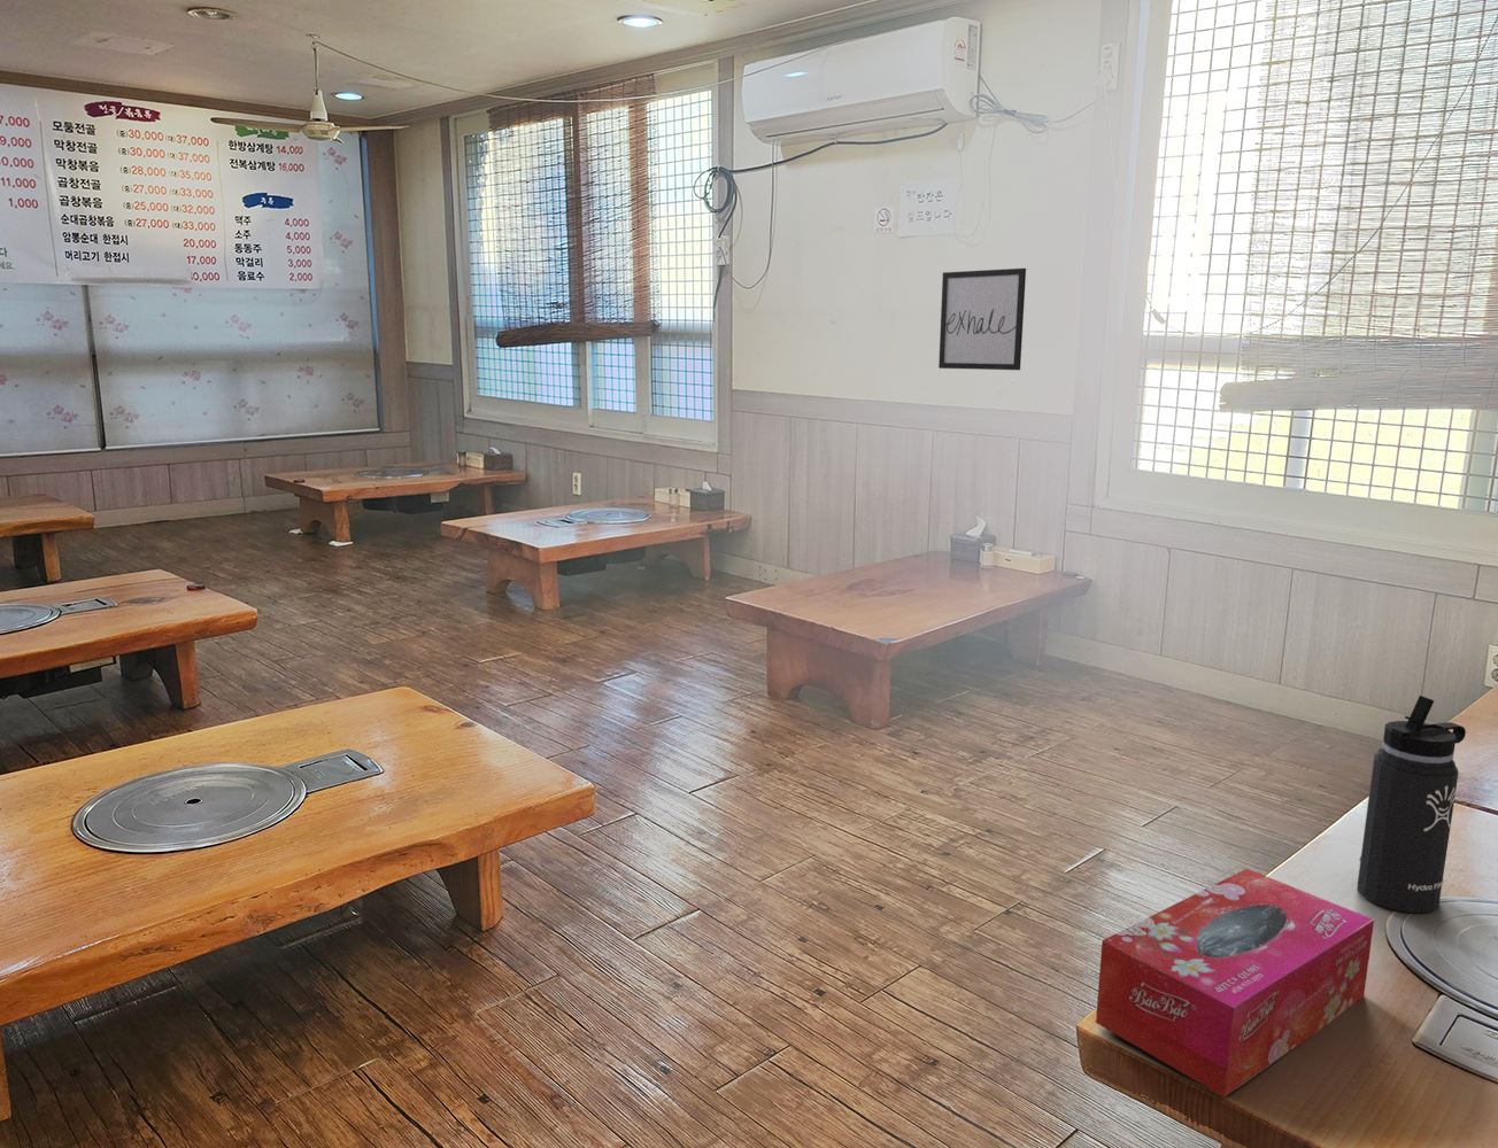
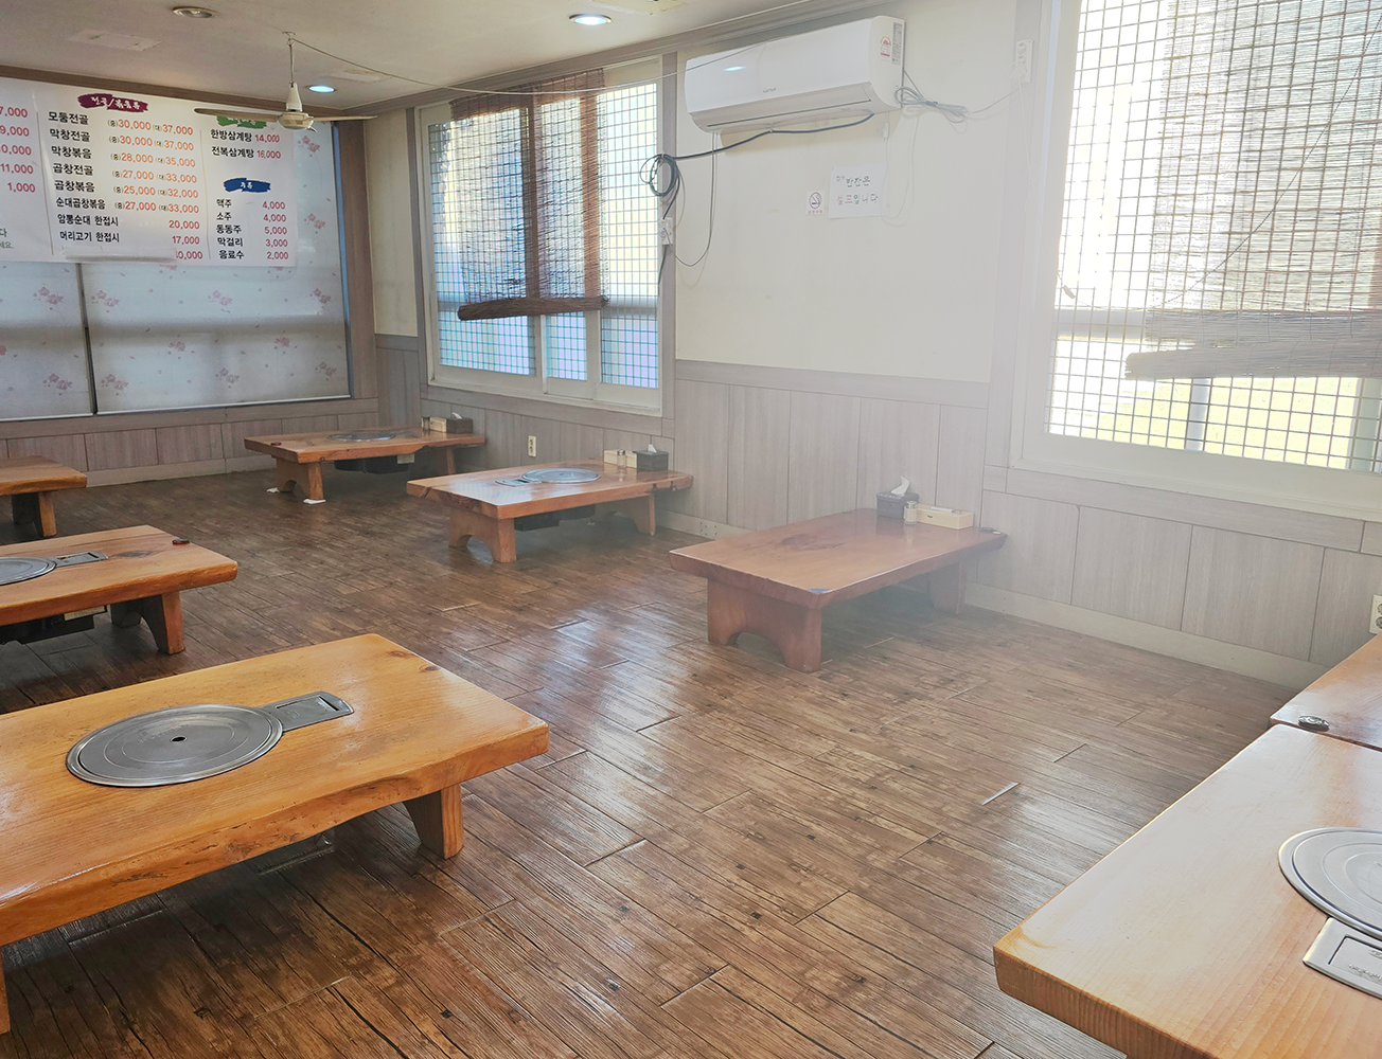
- tissue box (1236, 970)
- wall art (979, 320)
- thermos bottle (1416, 797)
